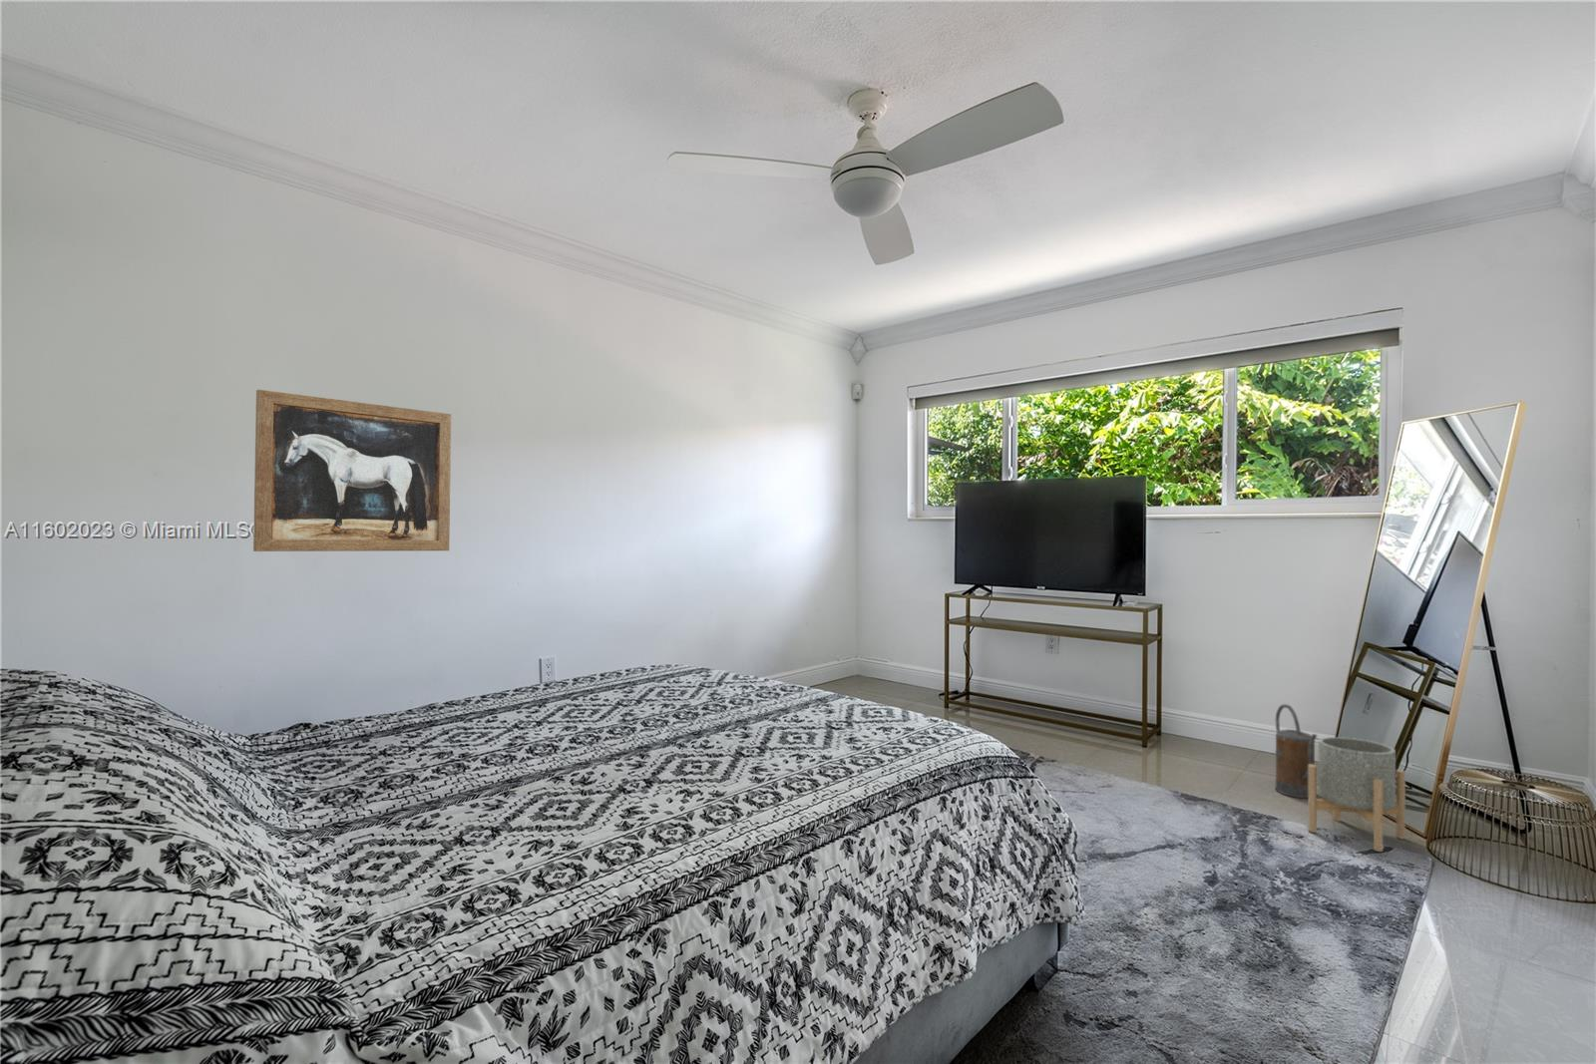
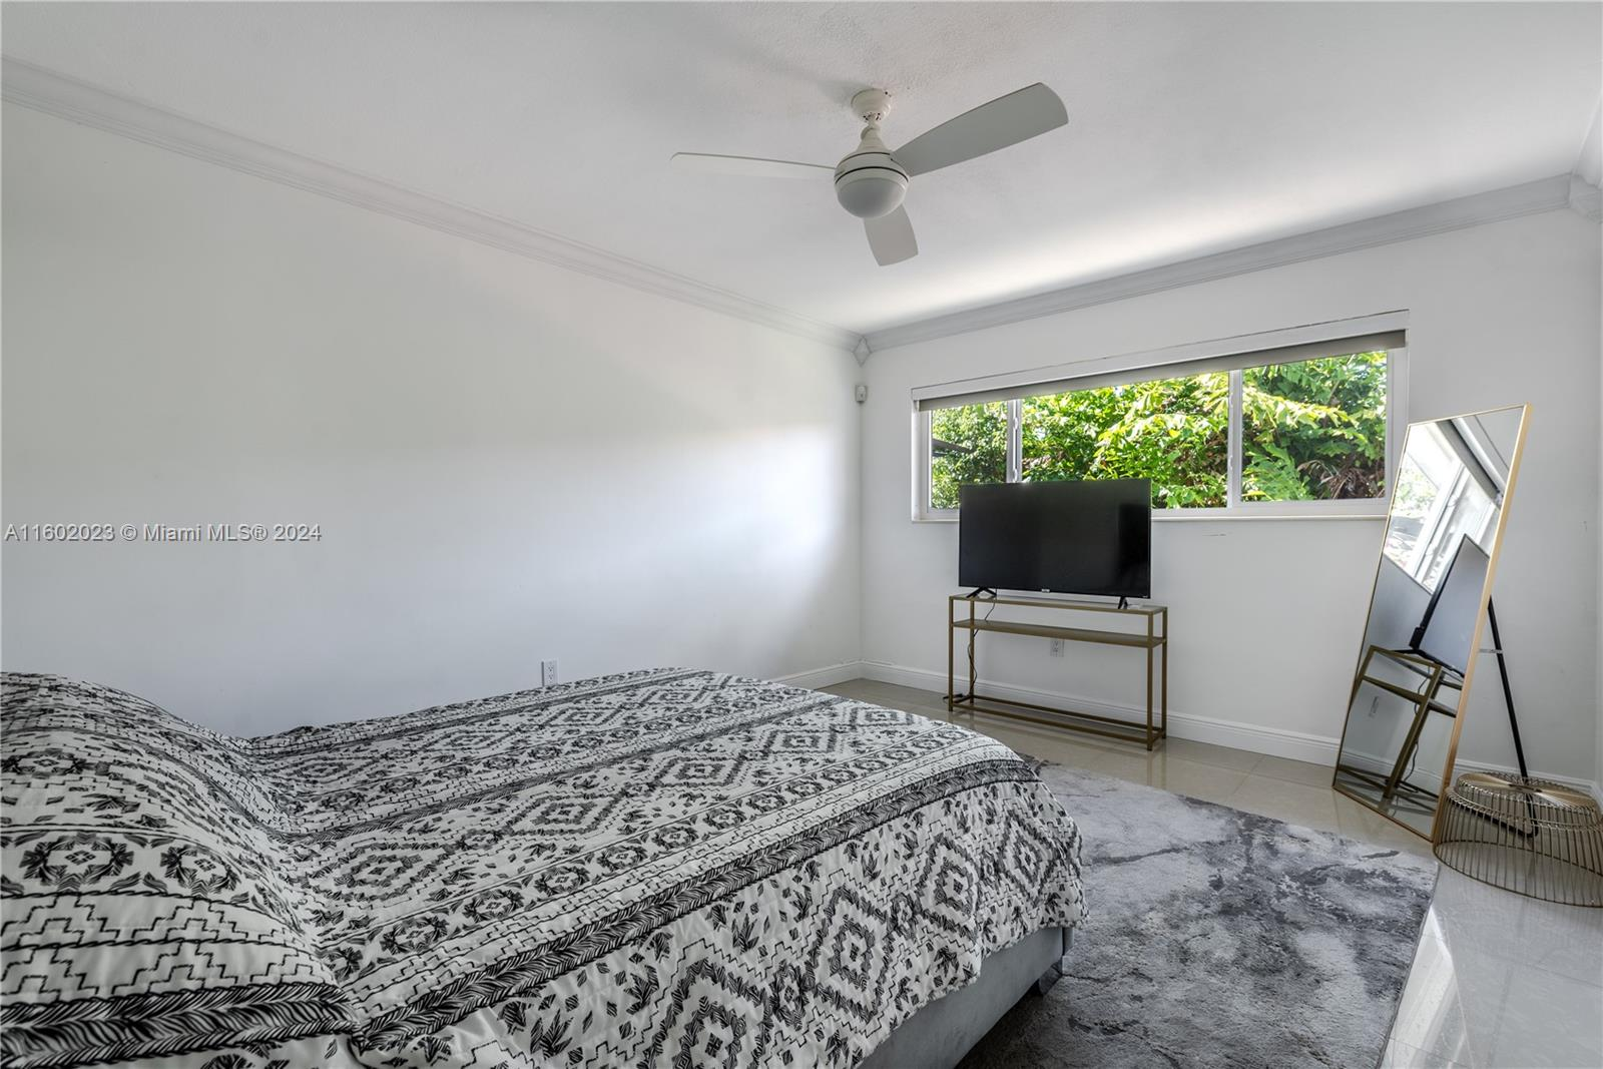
- watering can (1294, 749)
- wall art (360, 476)
- planter (1356, 790)
